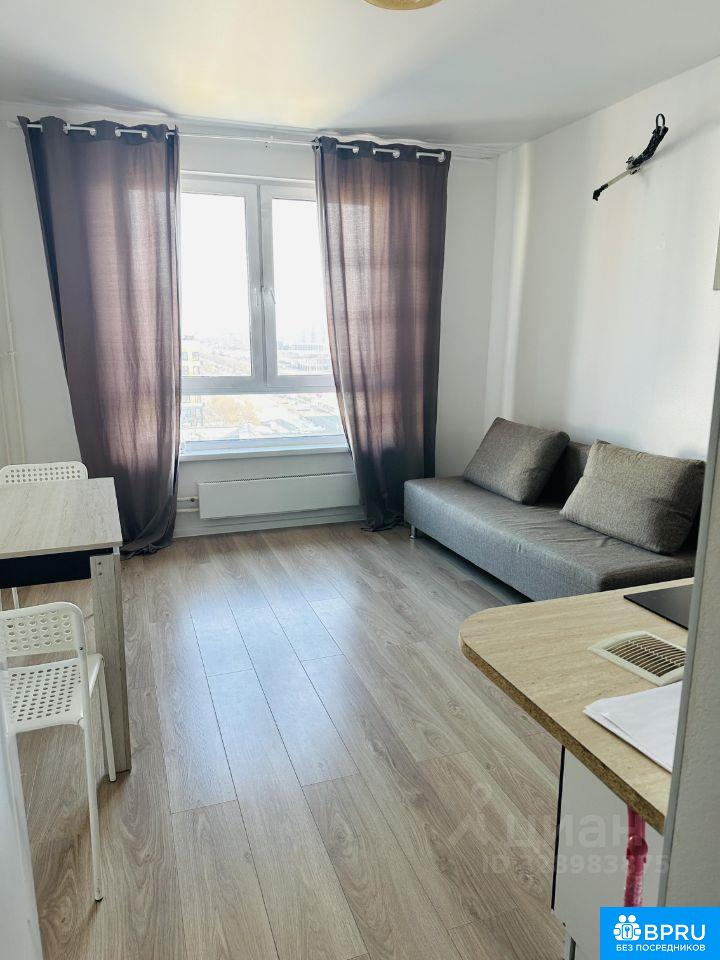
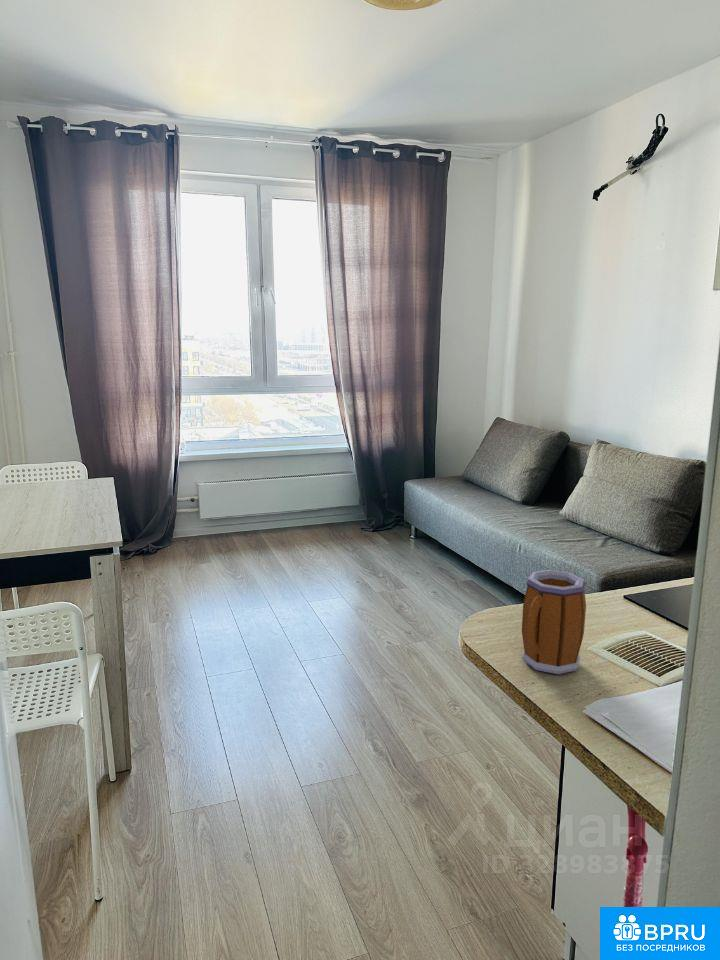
+ mug (552, 623)
